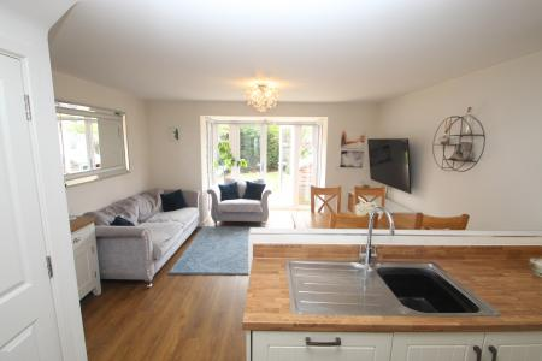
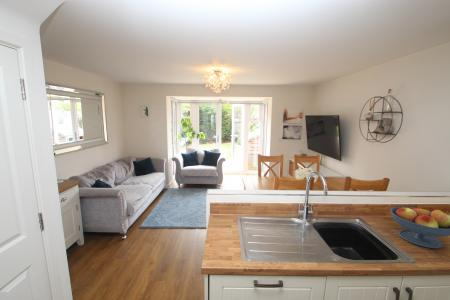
+ fruit bowl (421, 224)
